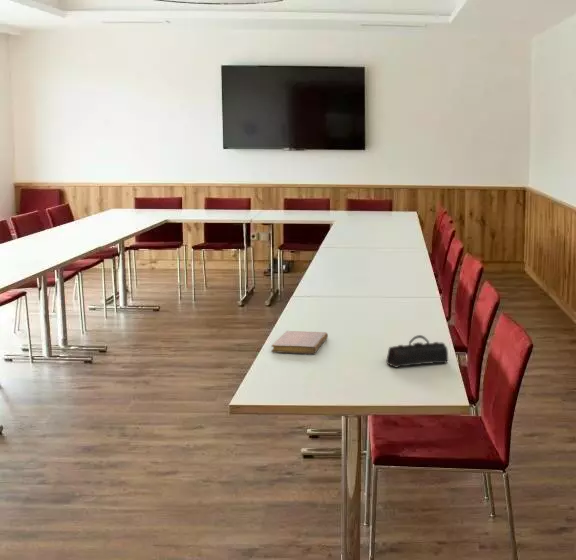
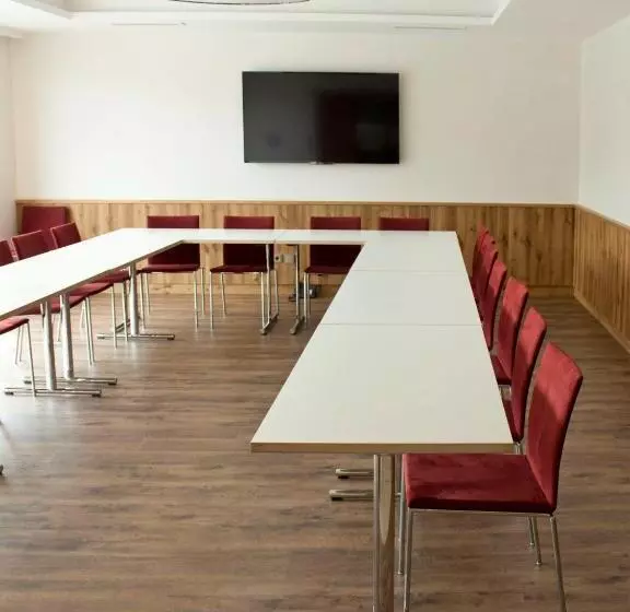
- notebook (300, 341)
- pencil case (417, 349)
